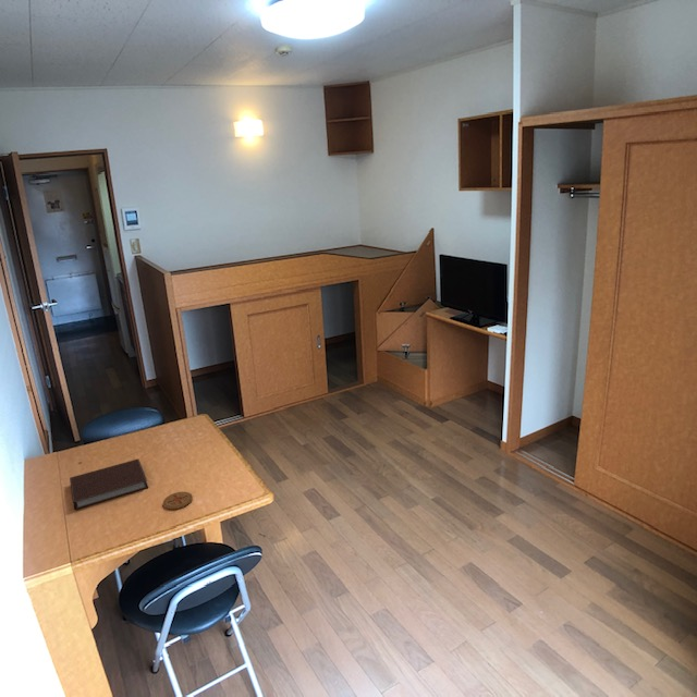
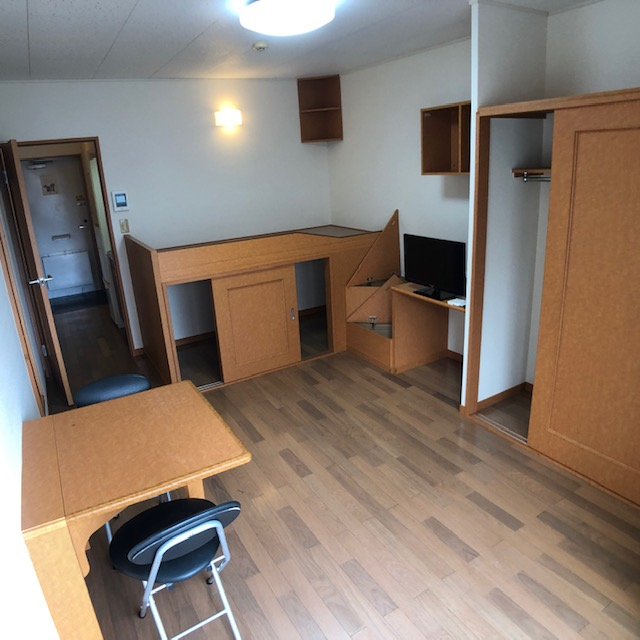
- coaster (178, 500)
- notebook (108, 481)
